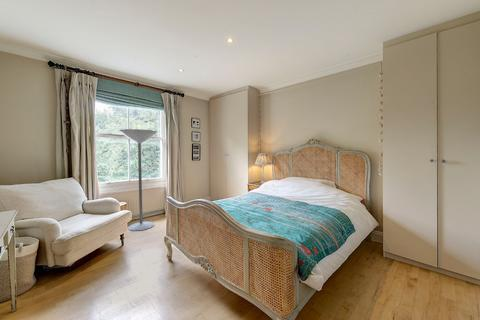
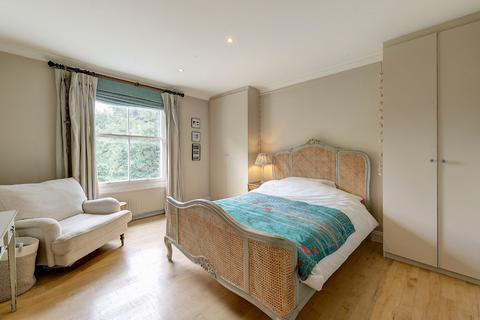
- floor lamp (140, 178)
